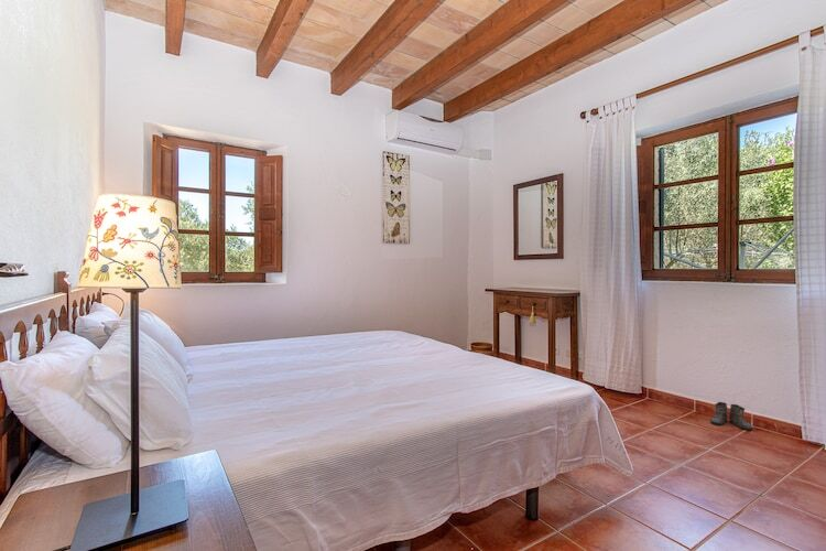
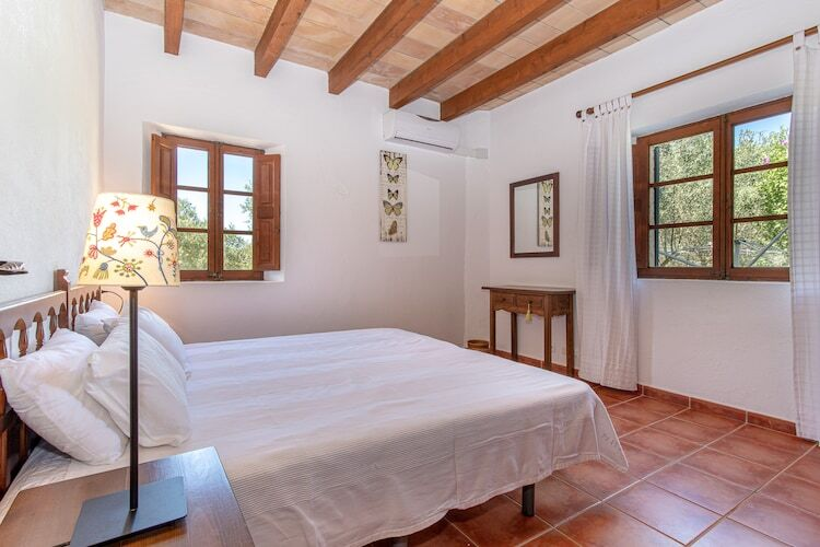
- boots (729, 414)
